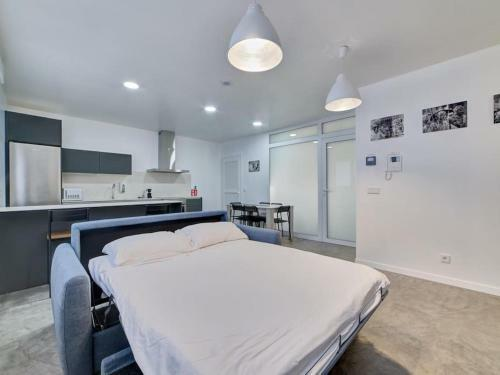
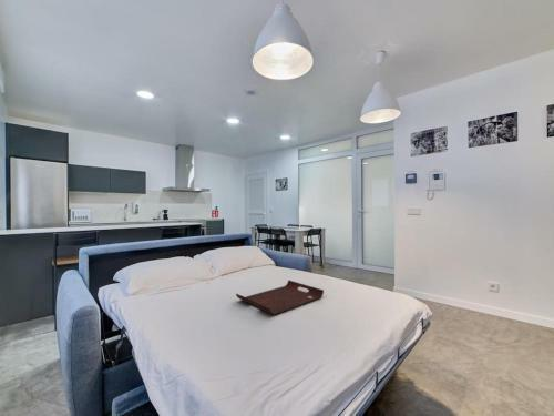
+ serving tray (280, 295)
